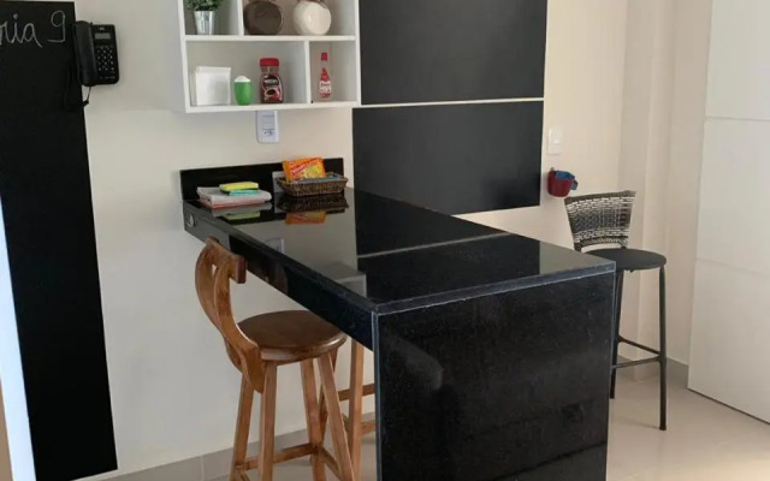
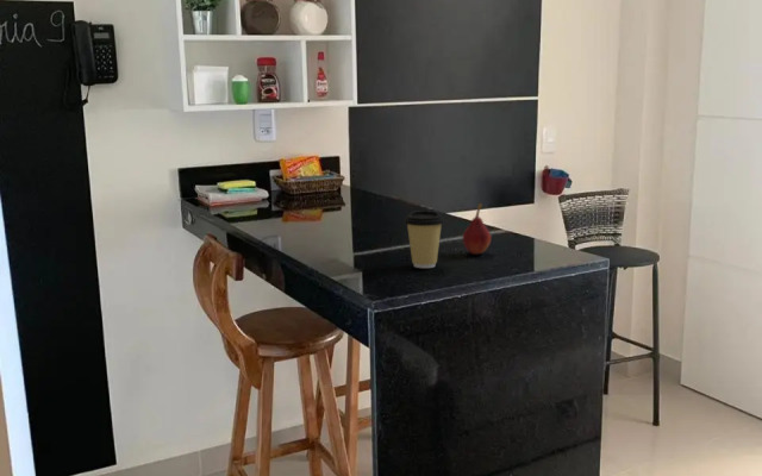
+ coffee cup (424, 239)
+ fruit (476, 228)
